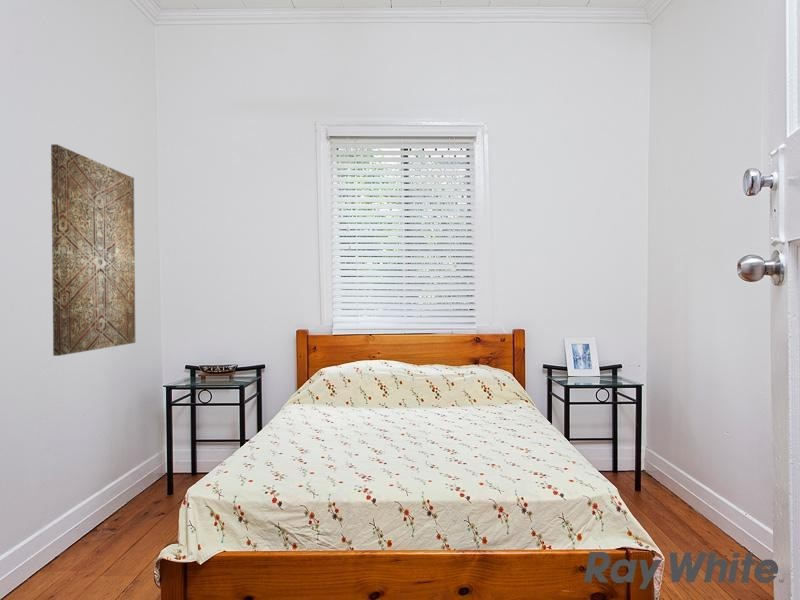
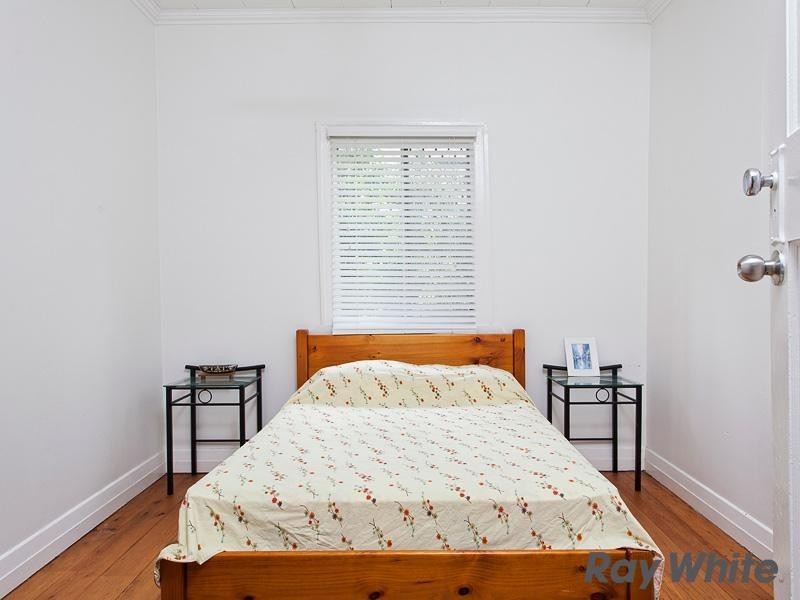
- wall art (98, 256)
